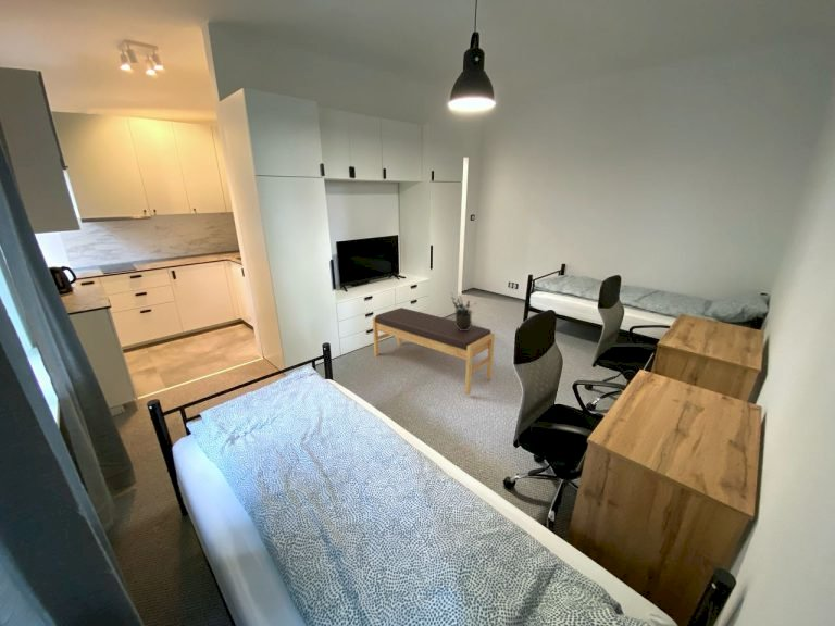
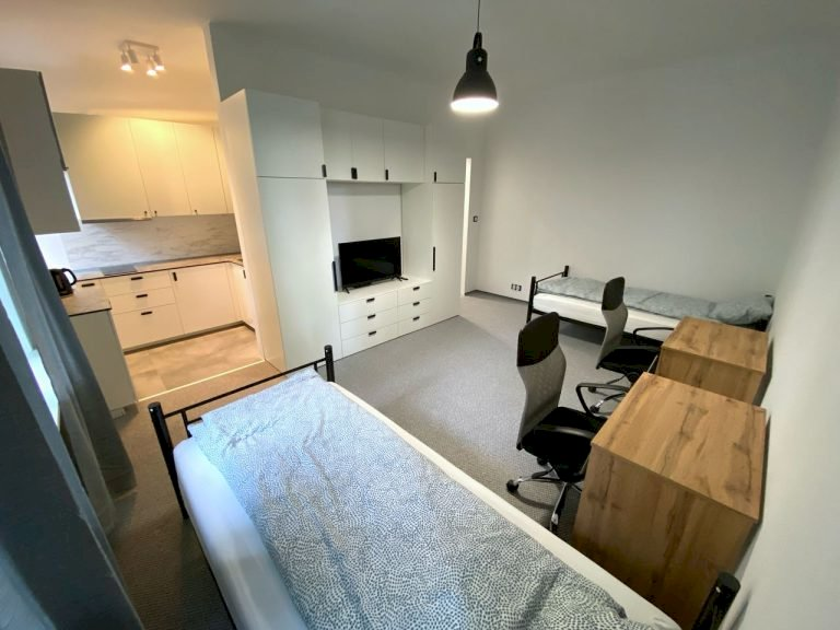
- bench (428, 343)
- potted plant (461, 310)
